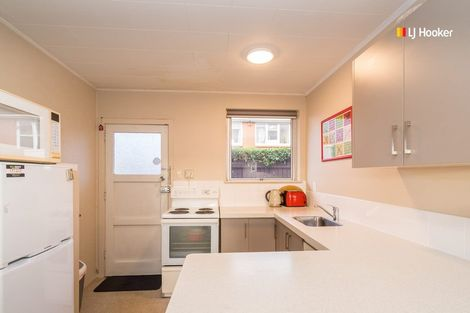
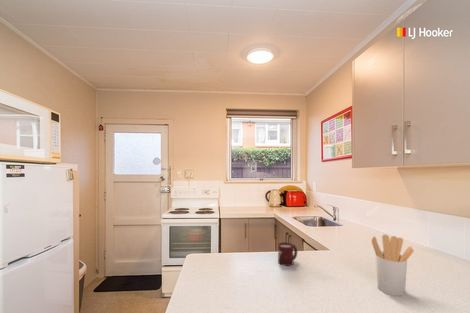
+ cup (288, 253)
+ utensil holder (391, 262)
